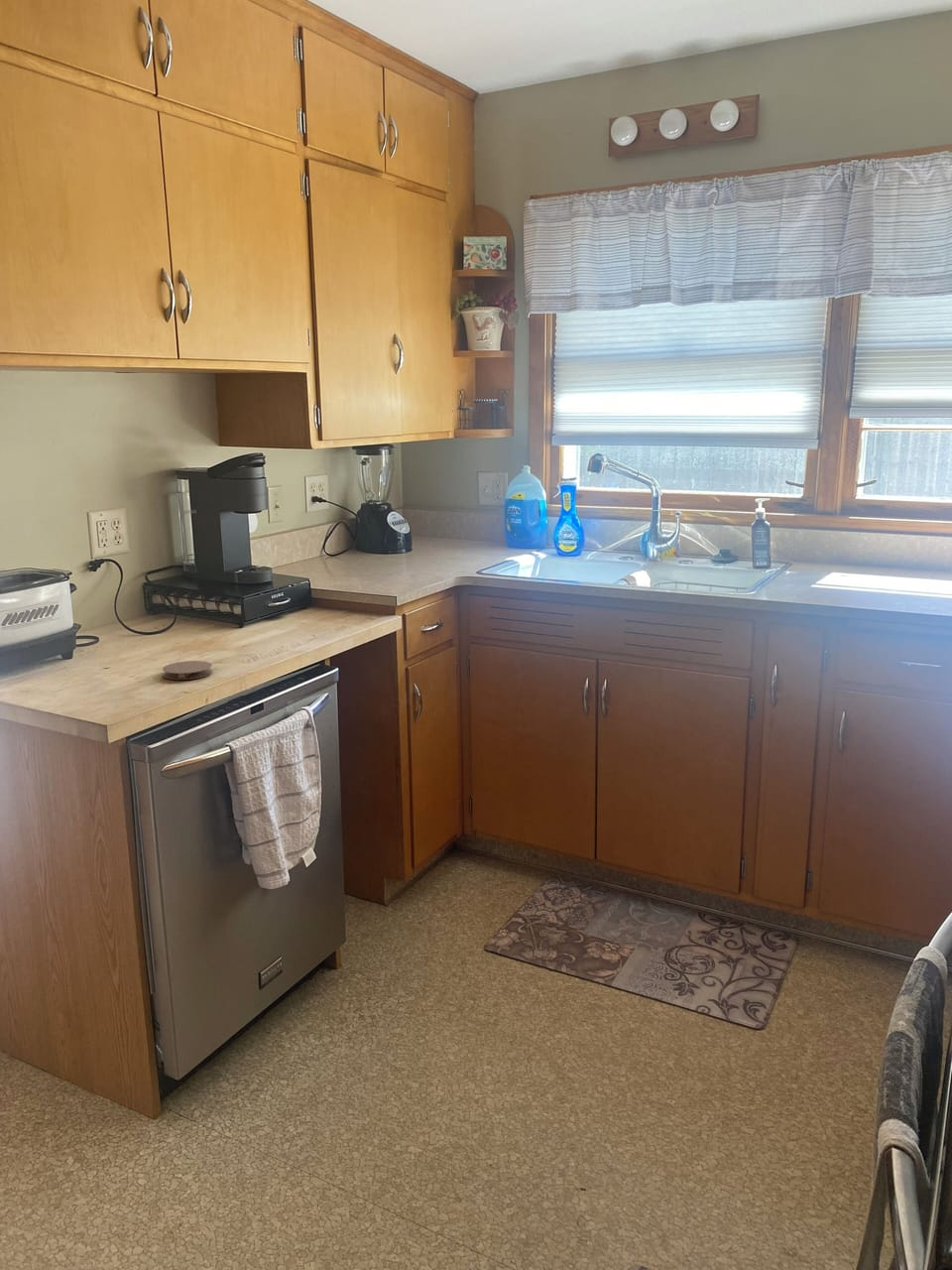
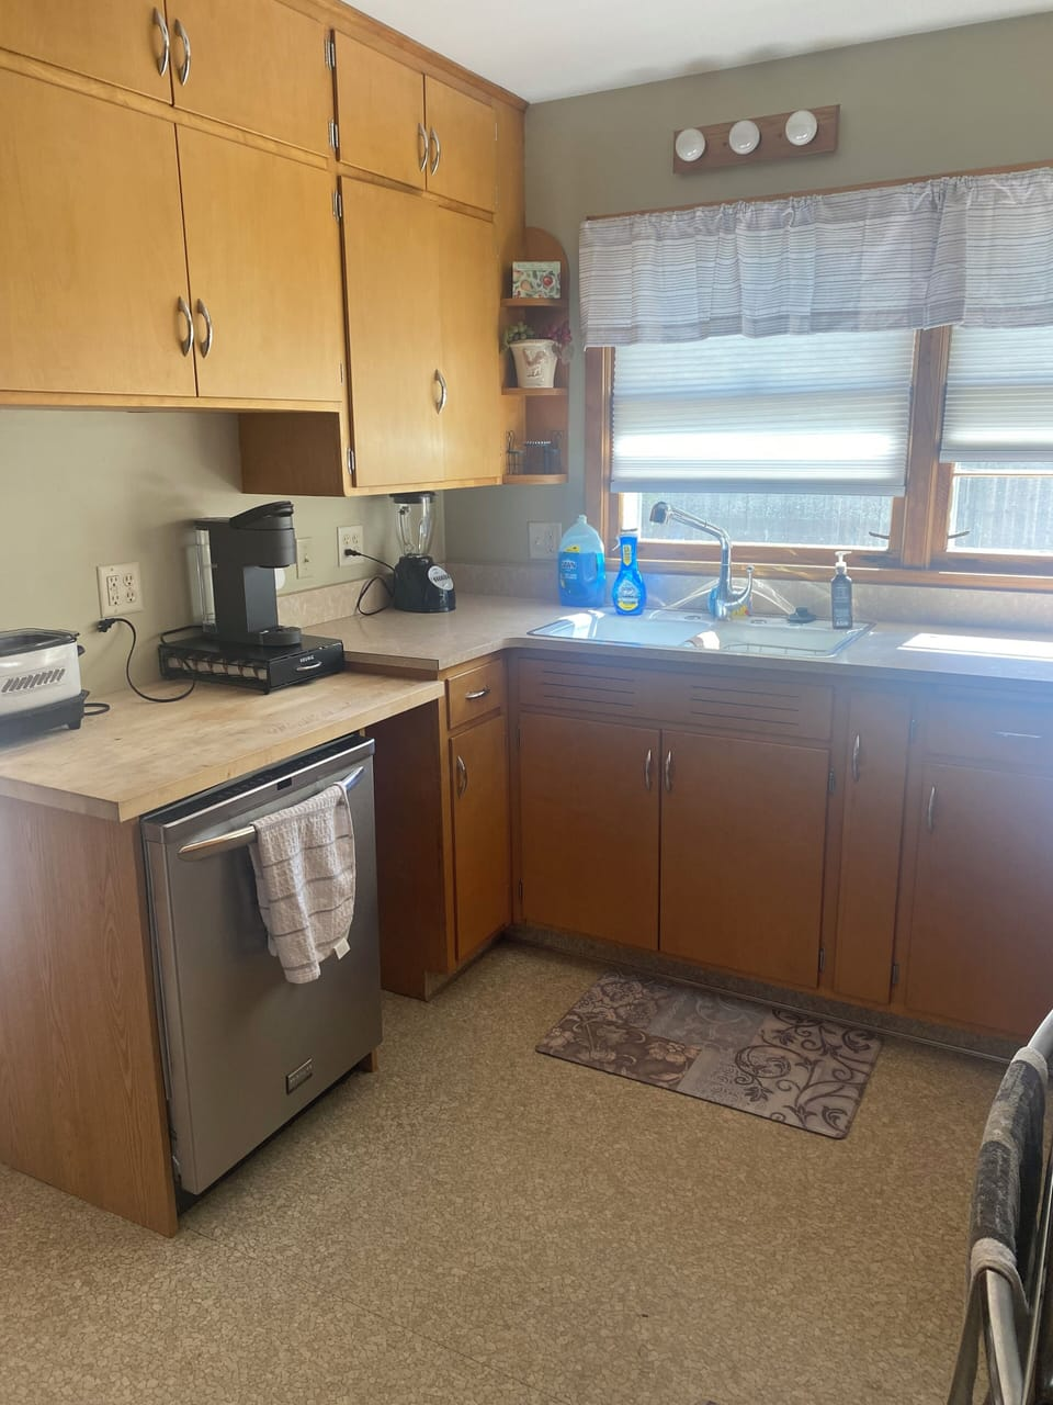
- coaster (187, 670)
